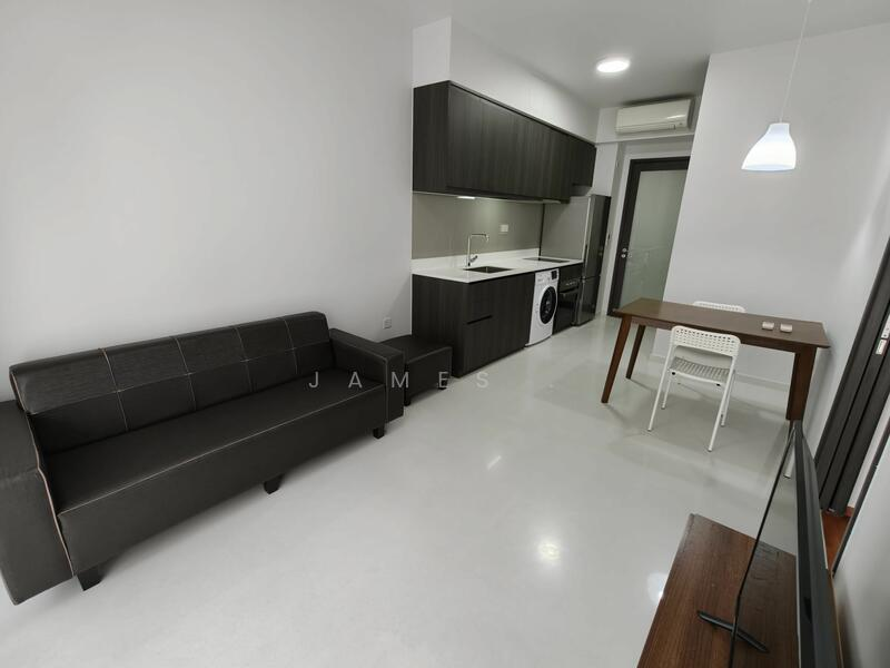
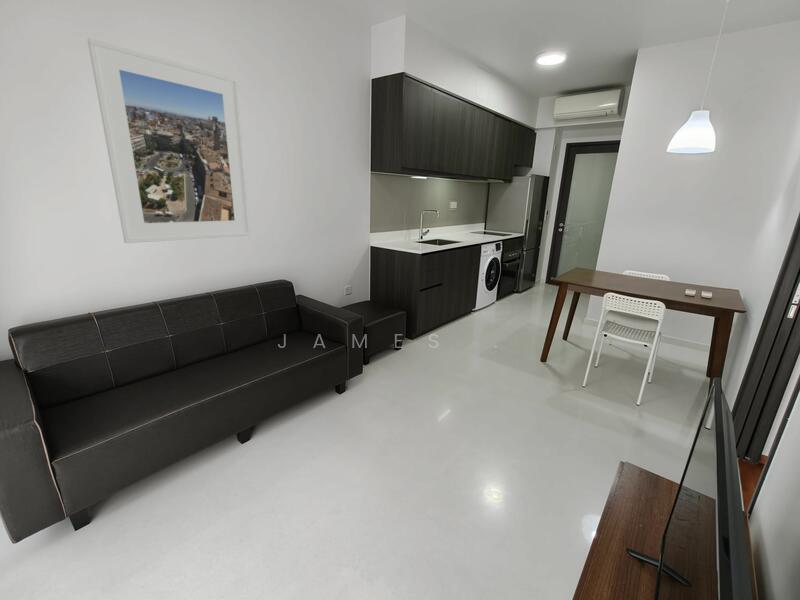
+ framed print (184, 155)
